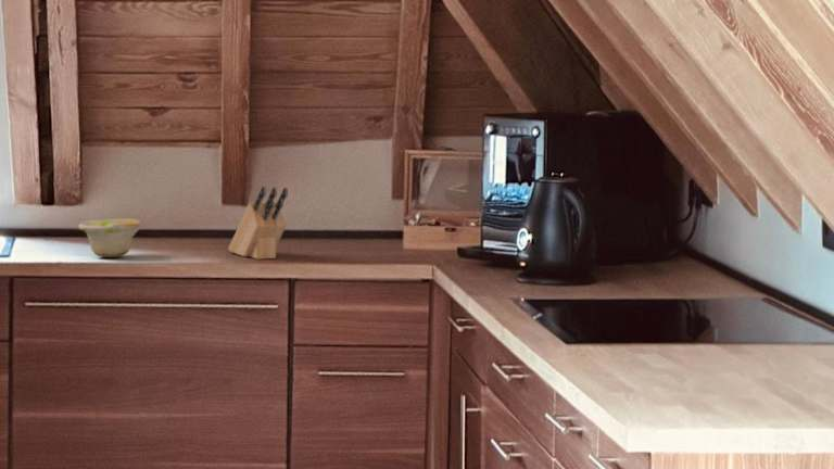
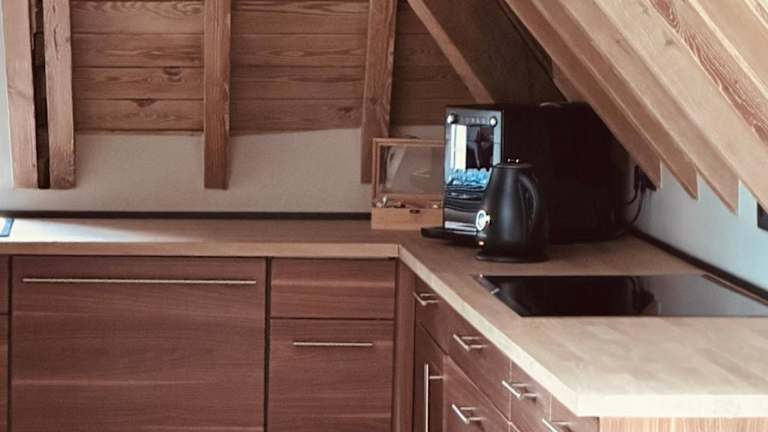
- bowl (110, 238)
- knife block (258, 219)
